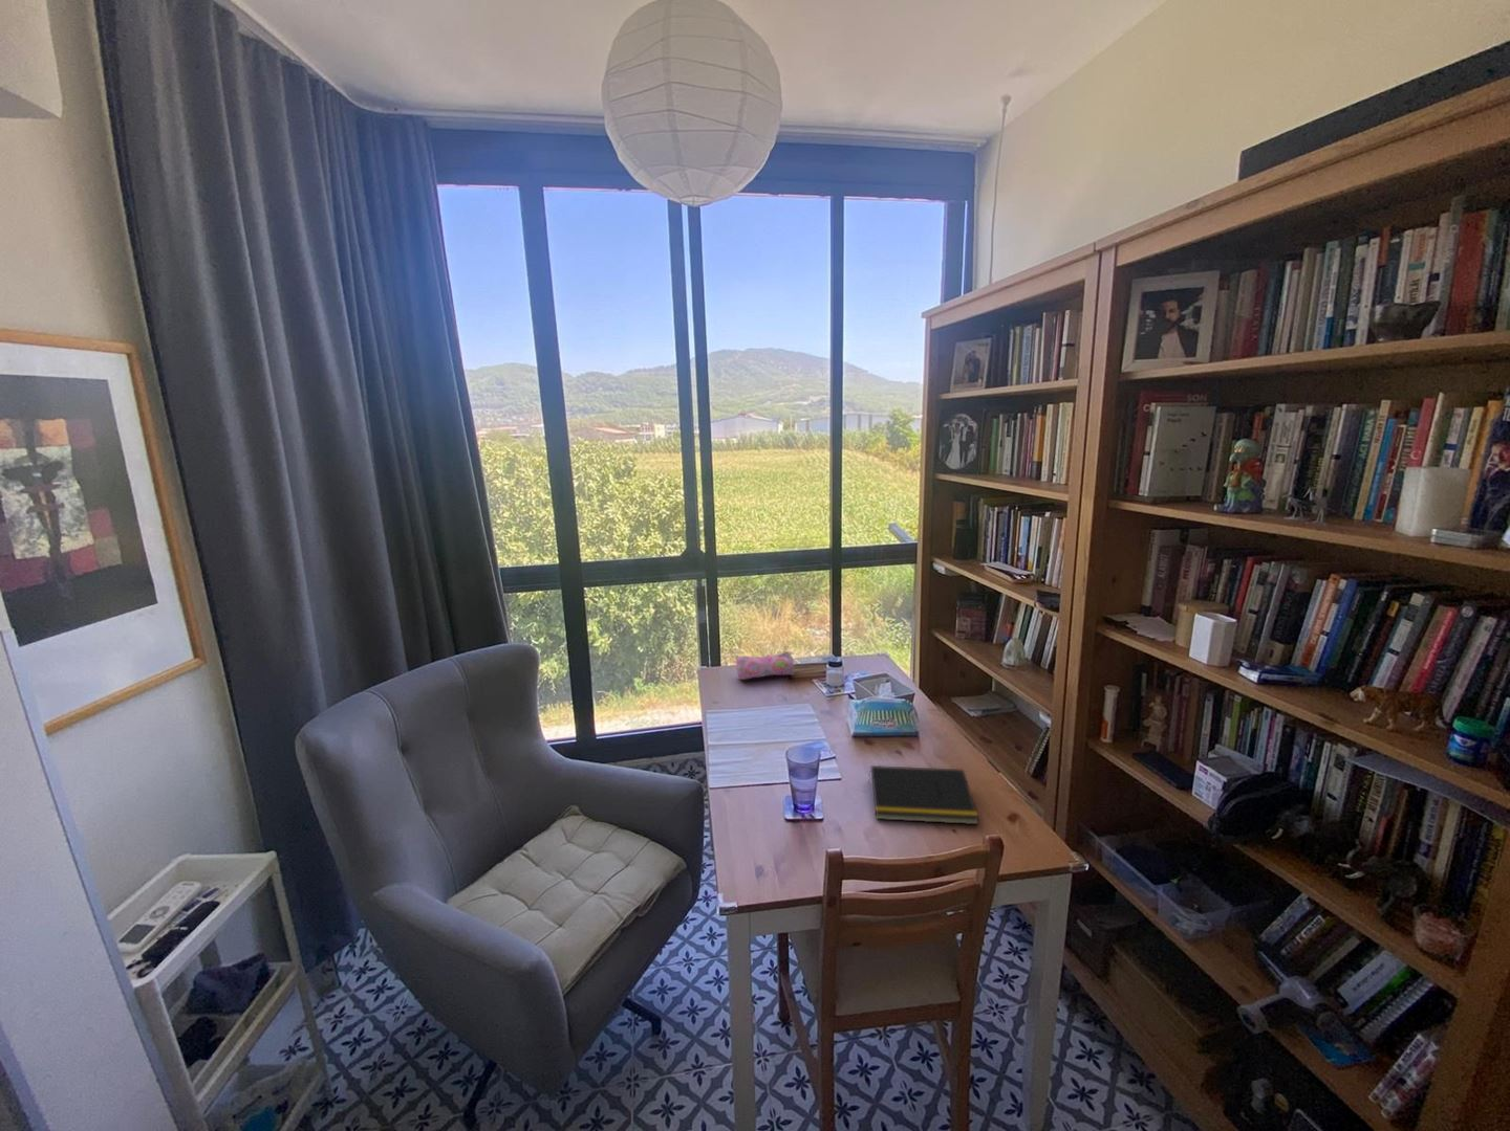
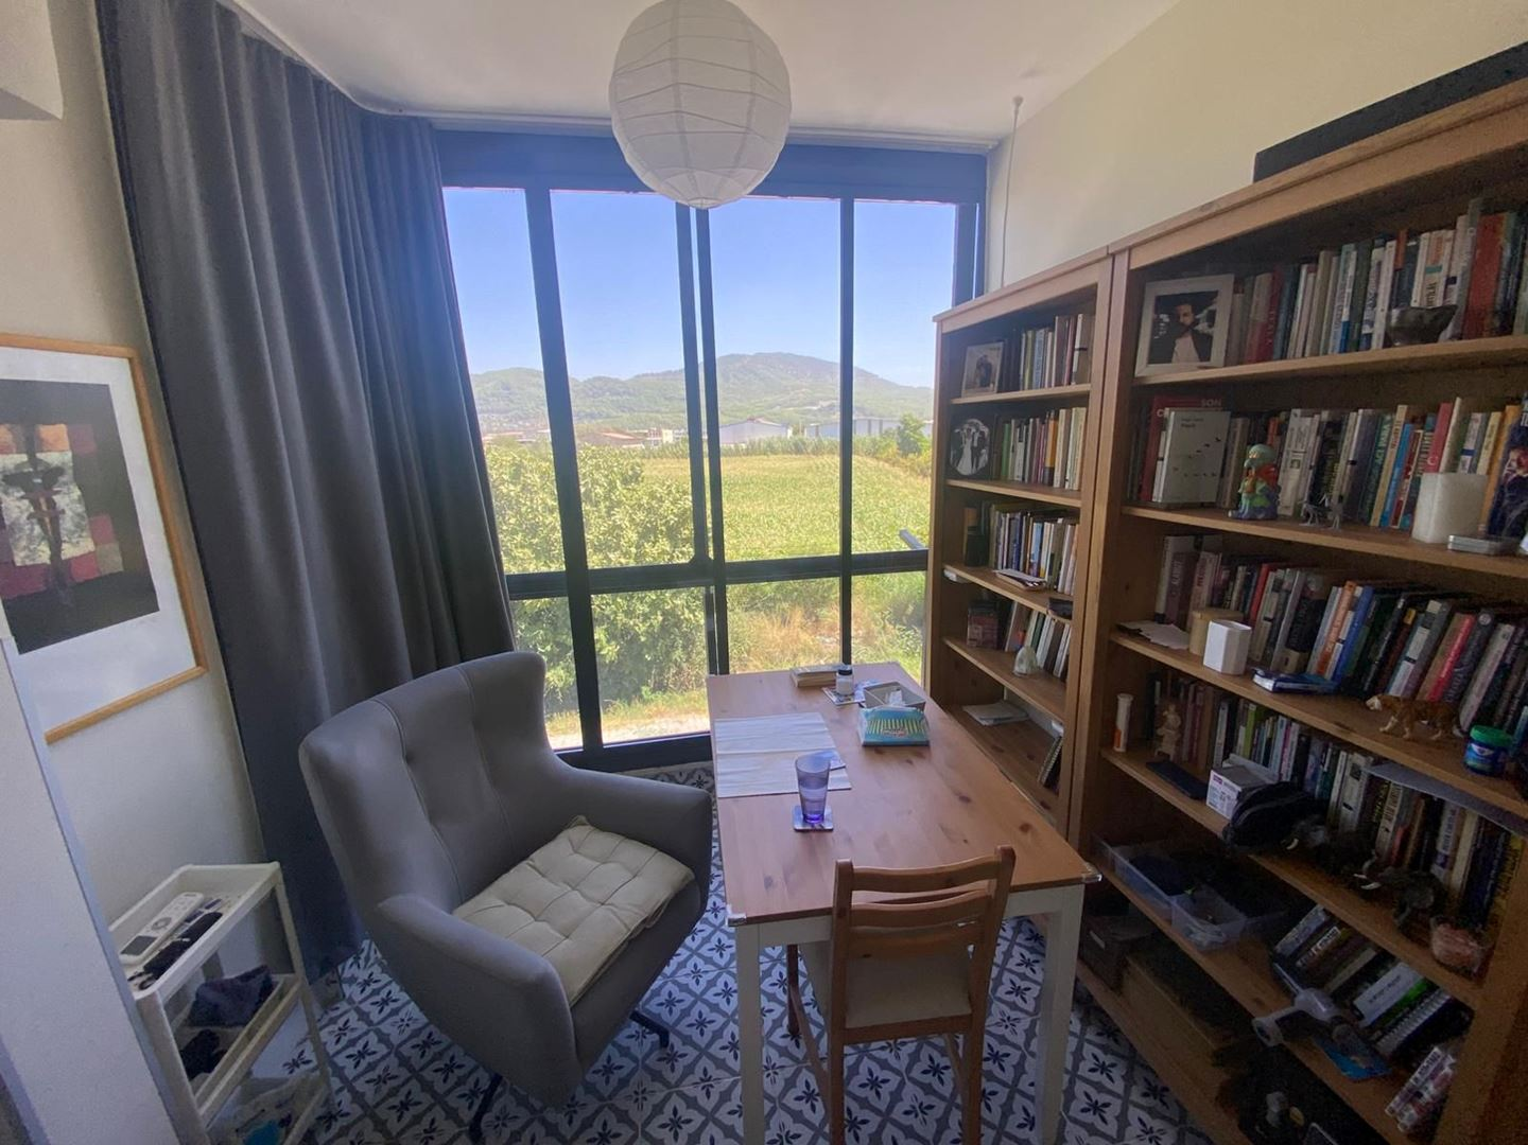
- pencil case (766, 665)
- notepad (920, 792)
